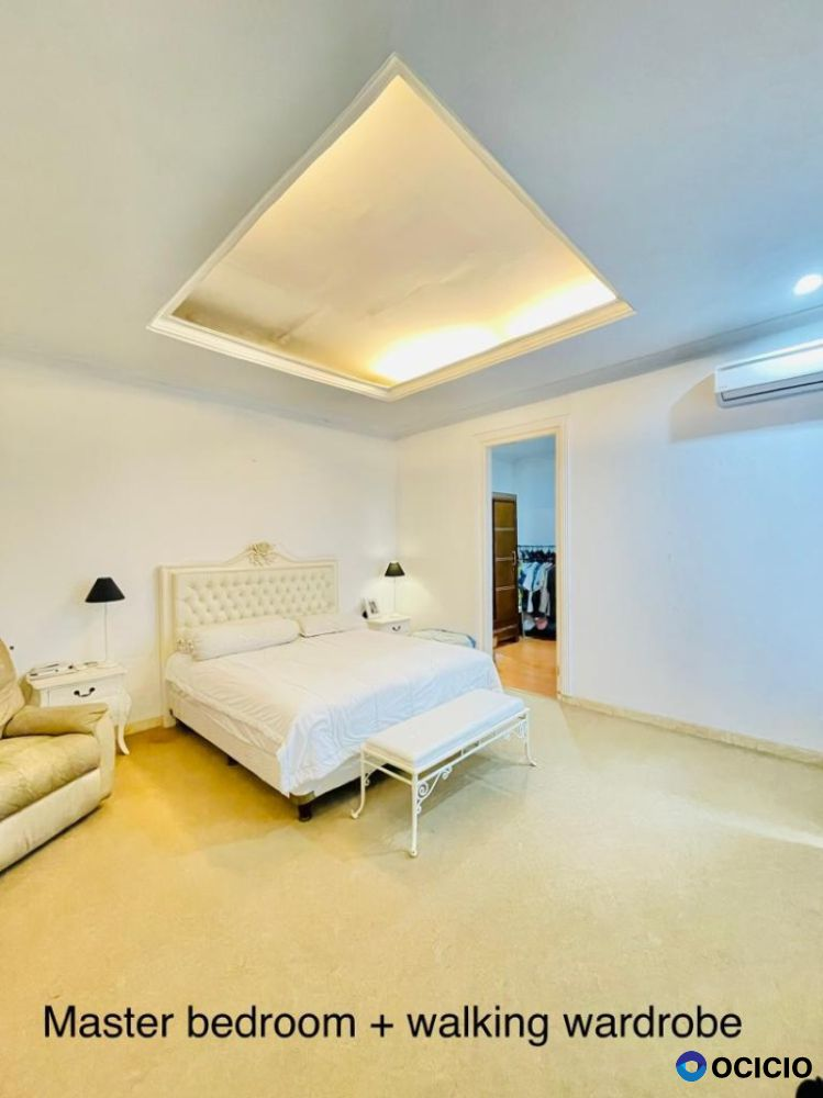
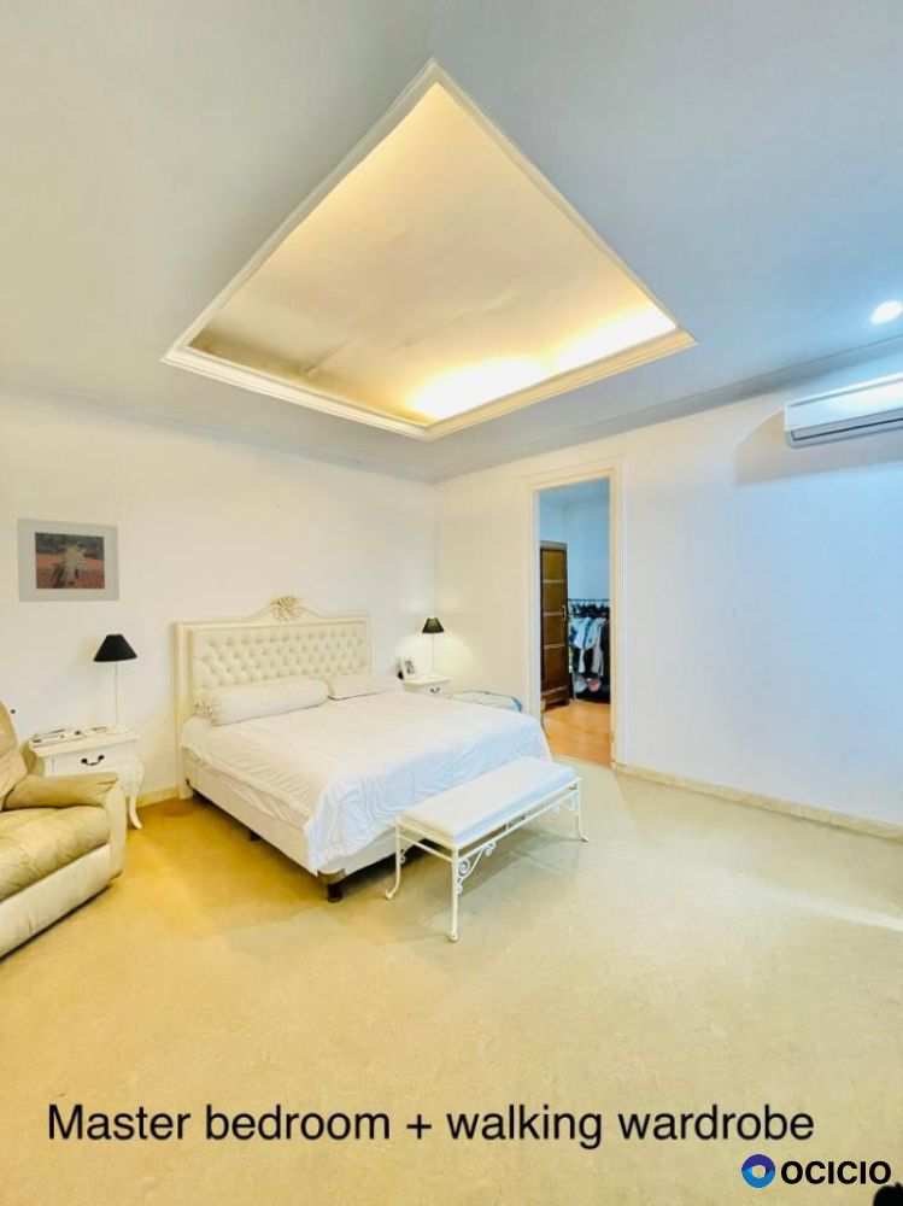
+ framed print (71, 561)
